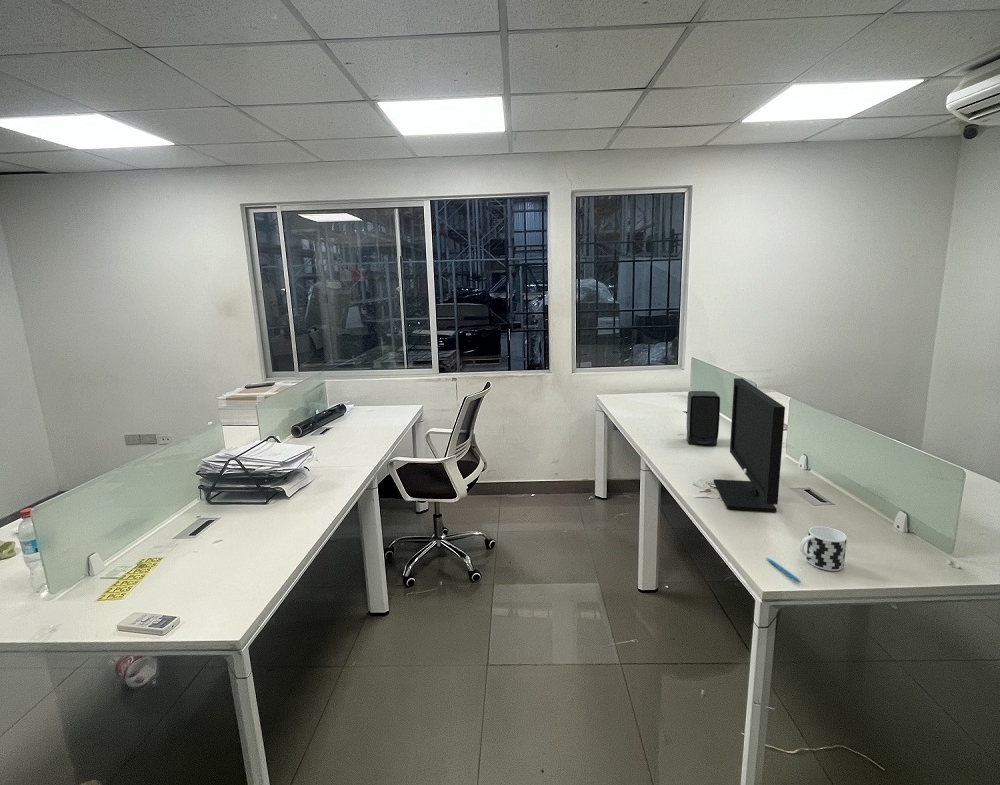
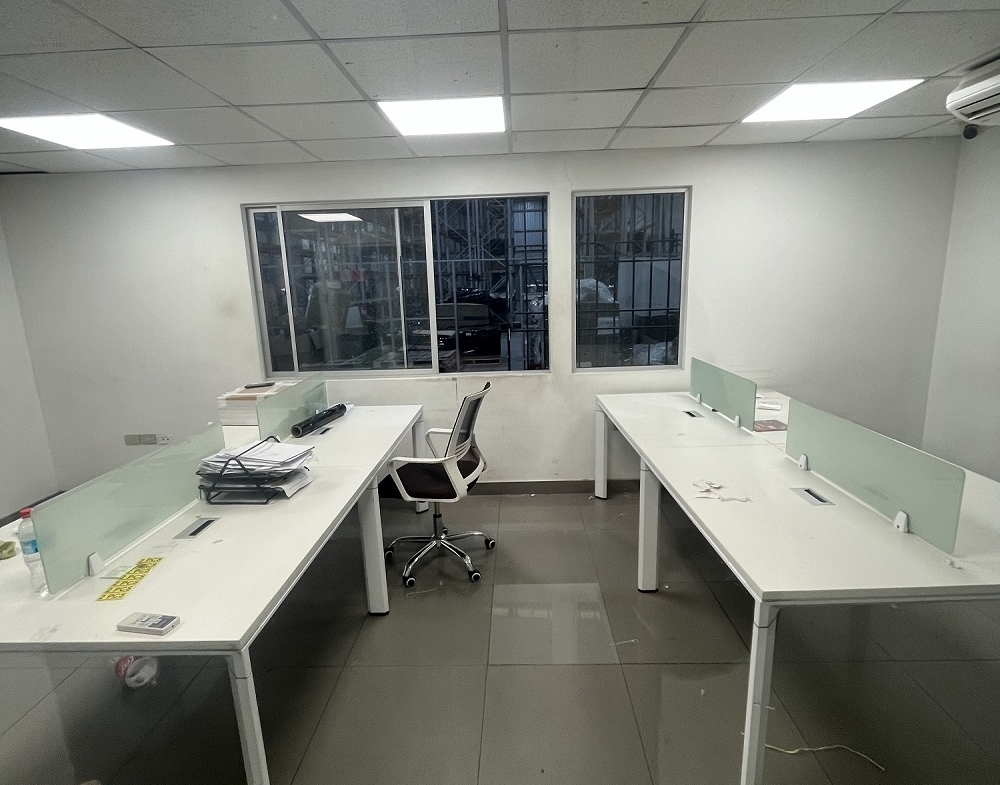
- pen (782, 569)
- cup (820, 548)
- monitor (745, 444)
- speaker (702, 418)
